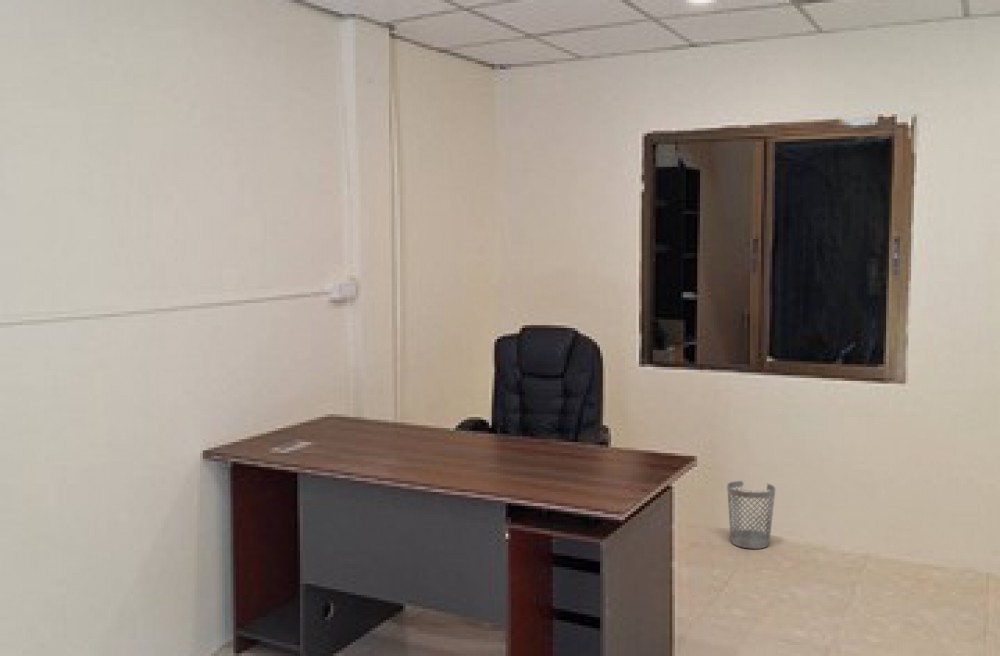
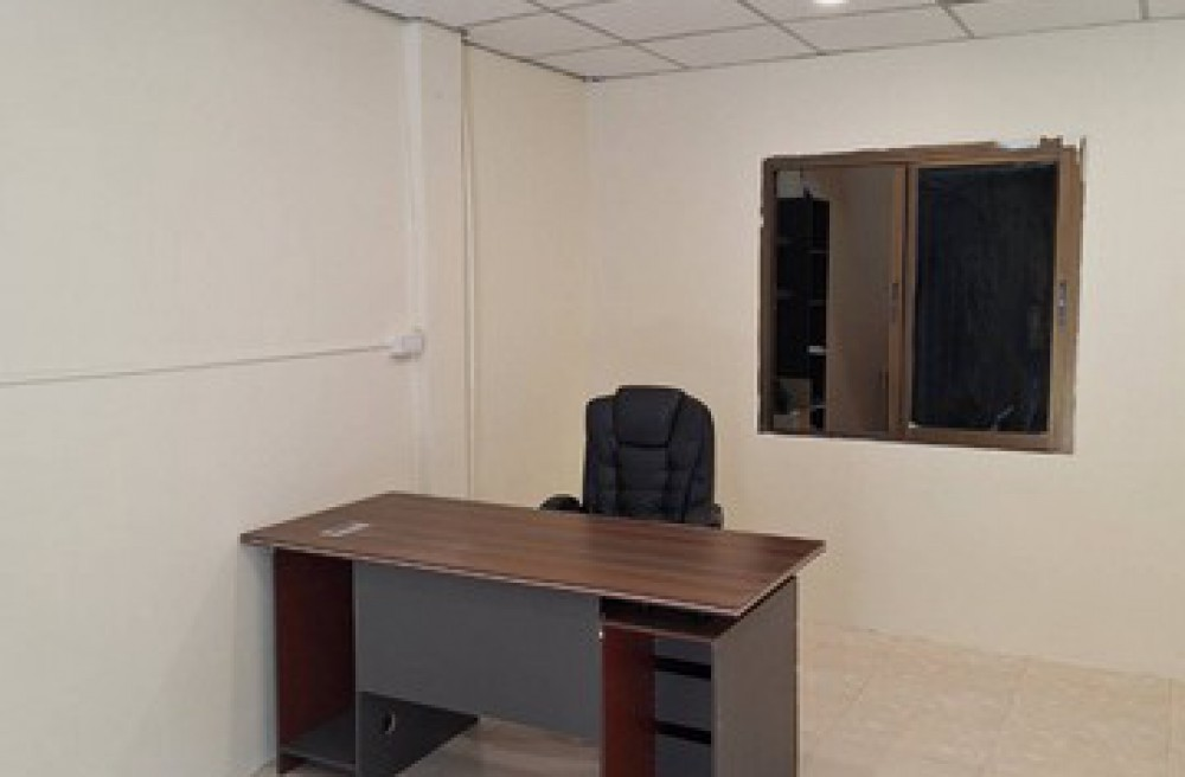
- wastebasket (750, 514)
